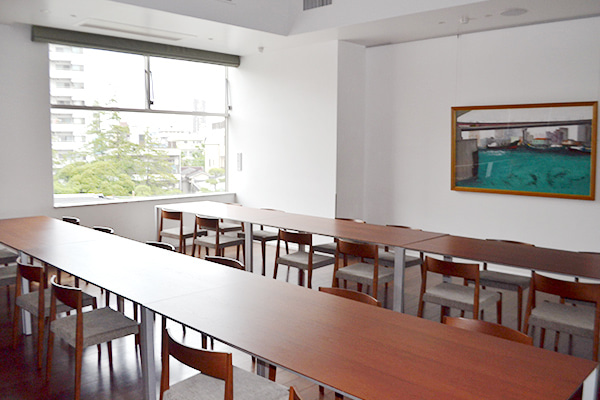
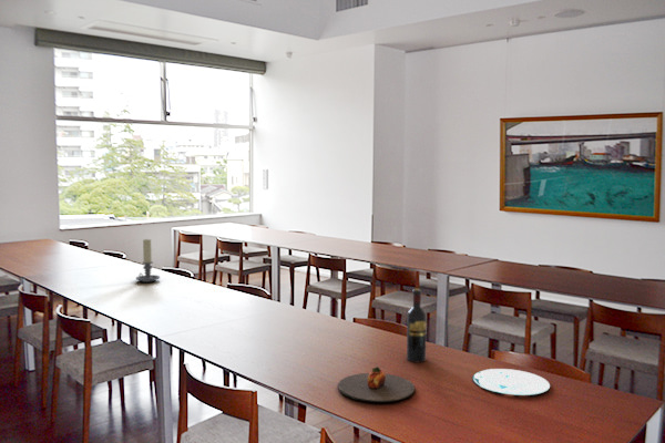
+ plate (376, 377)
+ candle holder (146, 259)
+ plate (510, 378)
+ wine bottle (416, 324)
